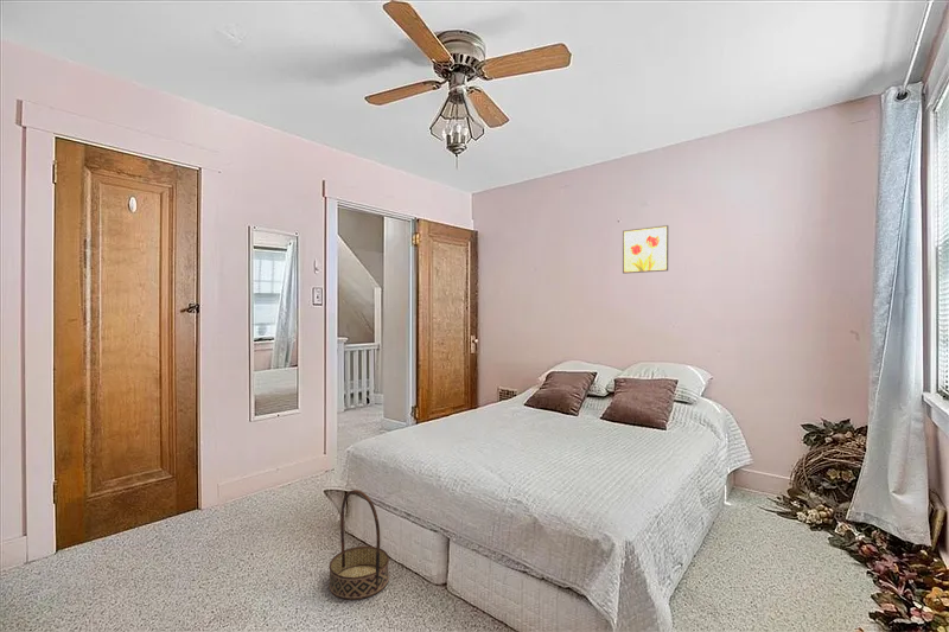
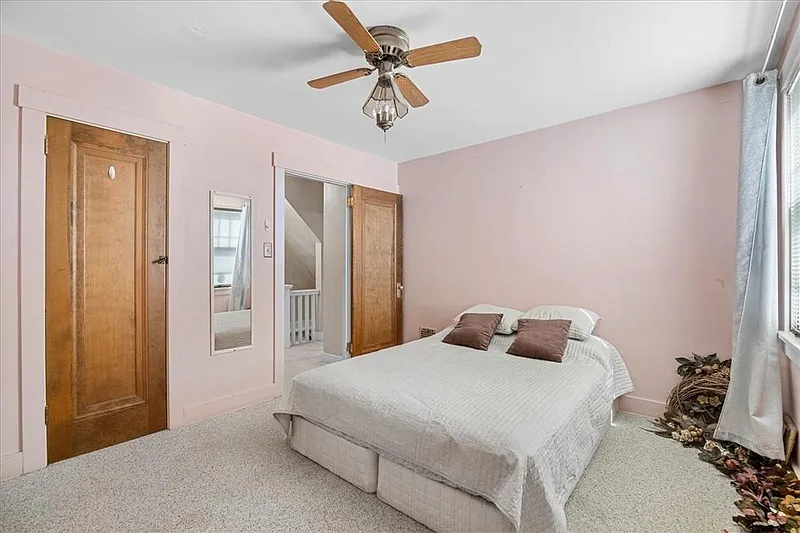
- wall art (644, 250)
- basket (359, 547)
